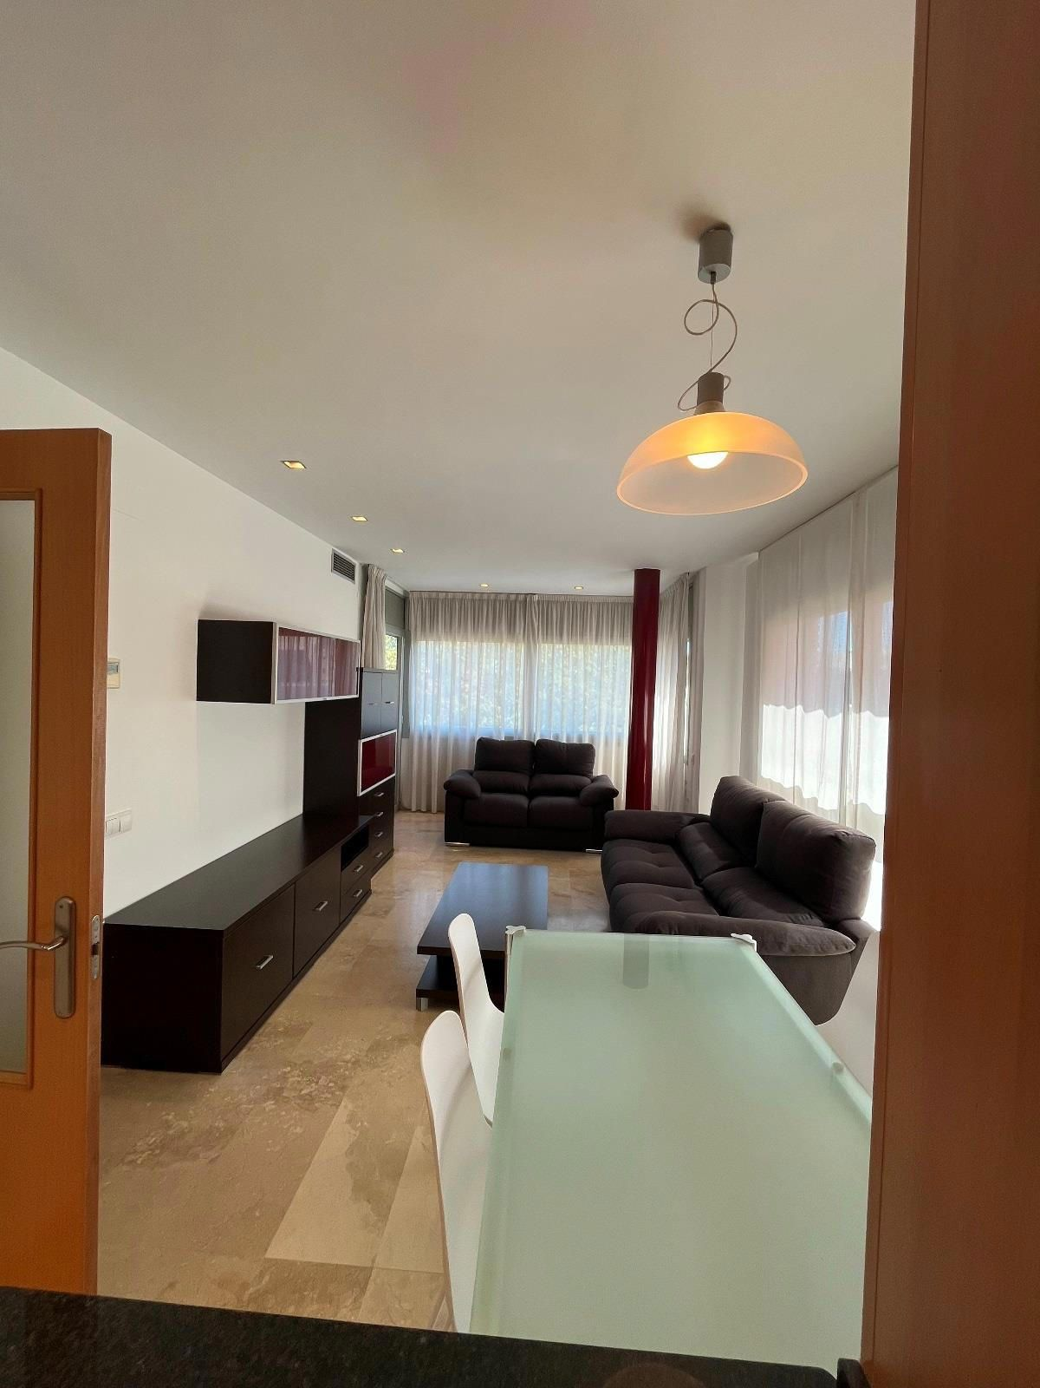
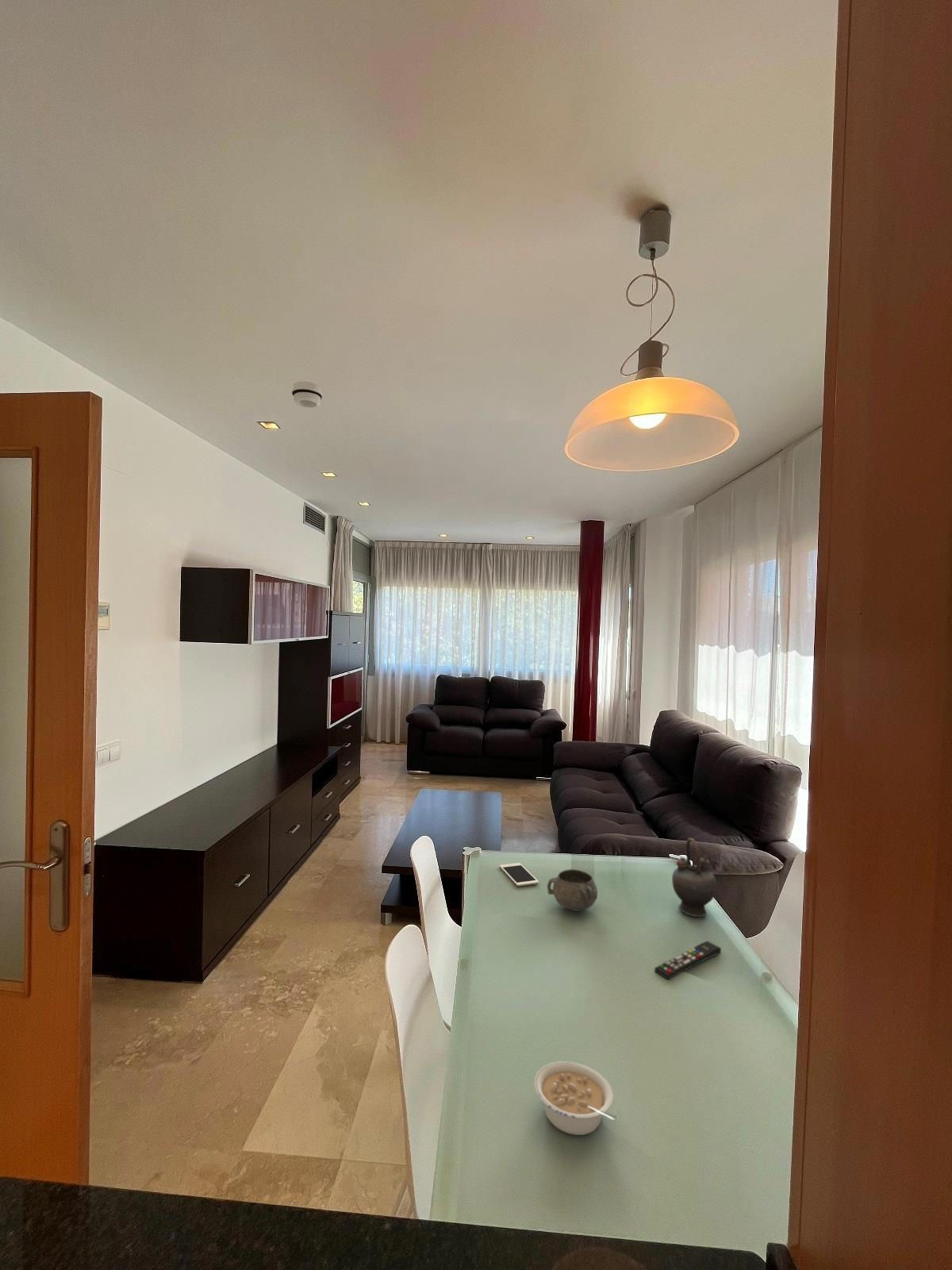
+ legume (576, 1099)
+ decorative bowl (574, 890)
+ cell phone (518, 874)
+ smoke detector (307, 394)
+ remote control (689, 959)
+ teapot (692, 873)
